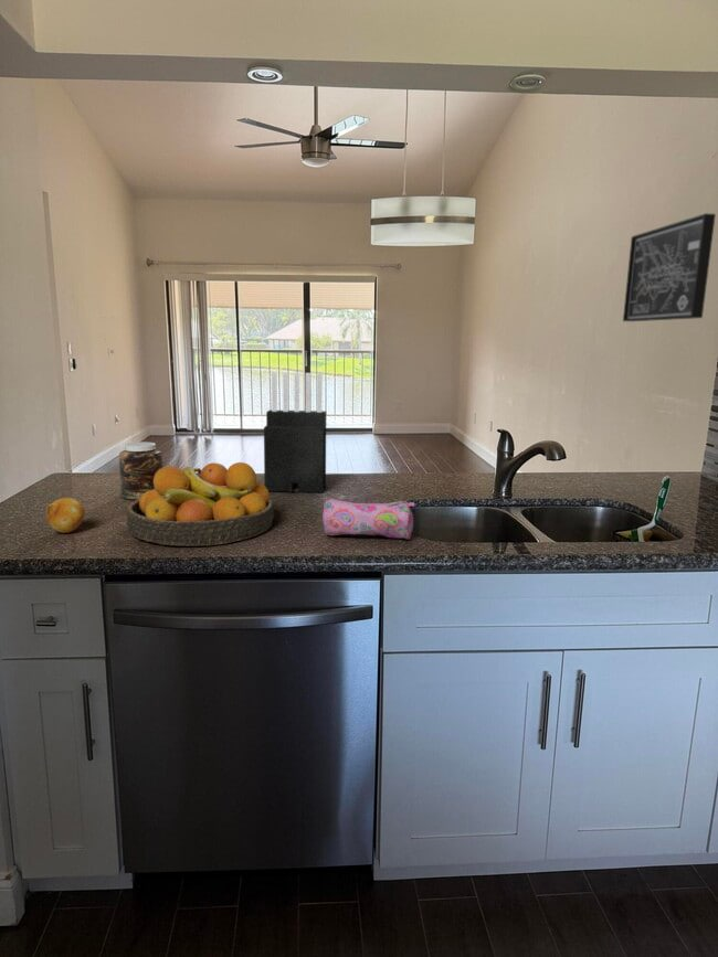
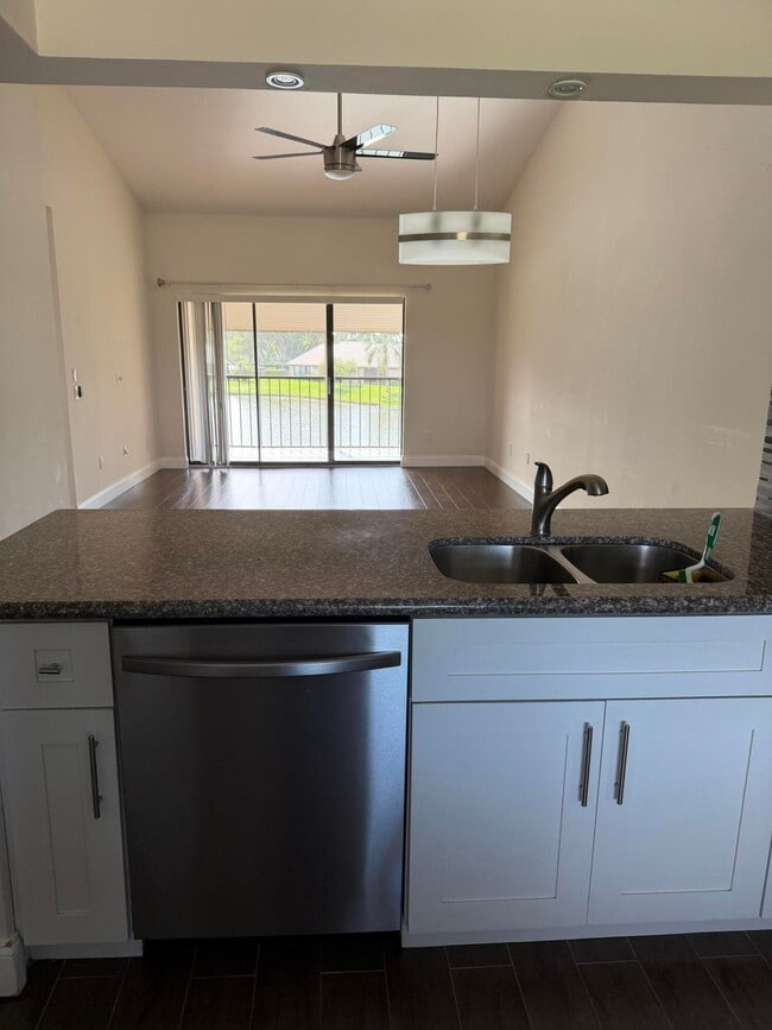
- wall art (664, 274)
- knife block (295, 432)
- jar (141, 469)
- fruit (65, 514)
- fruit bowl (201, 493)
- pencil case (368, 517)
